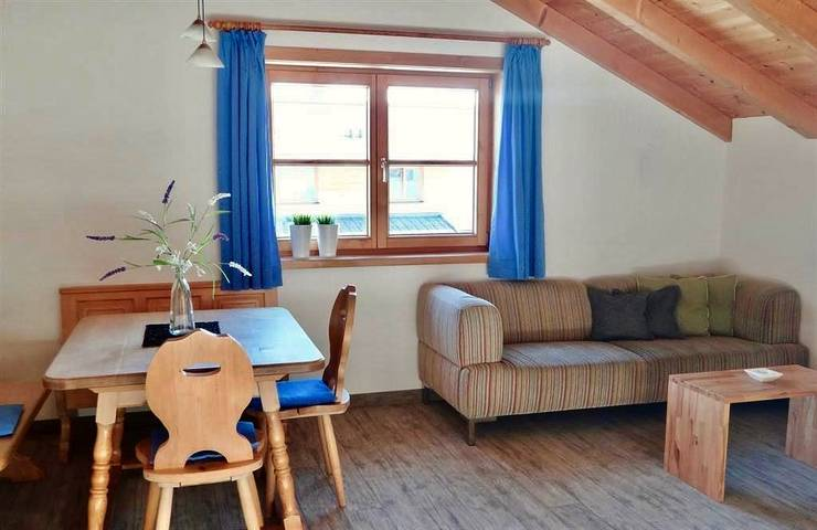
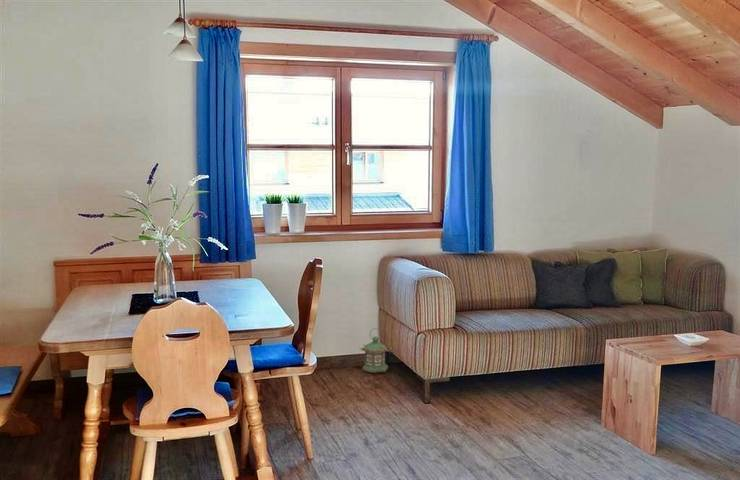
+ lantern (375, 348)
